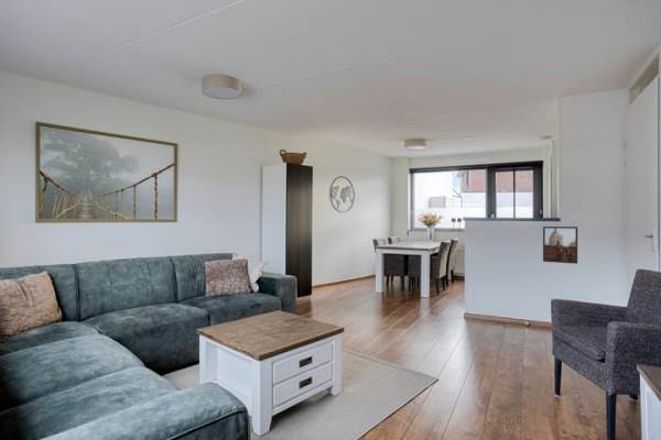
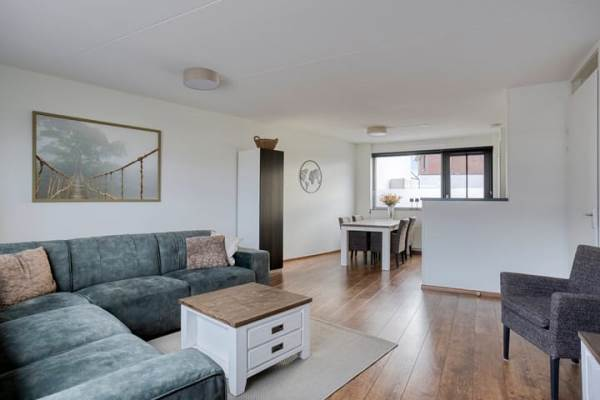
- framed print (560, 244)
